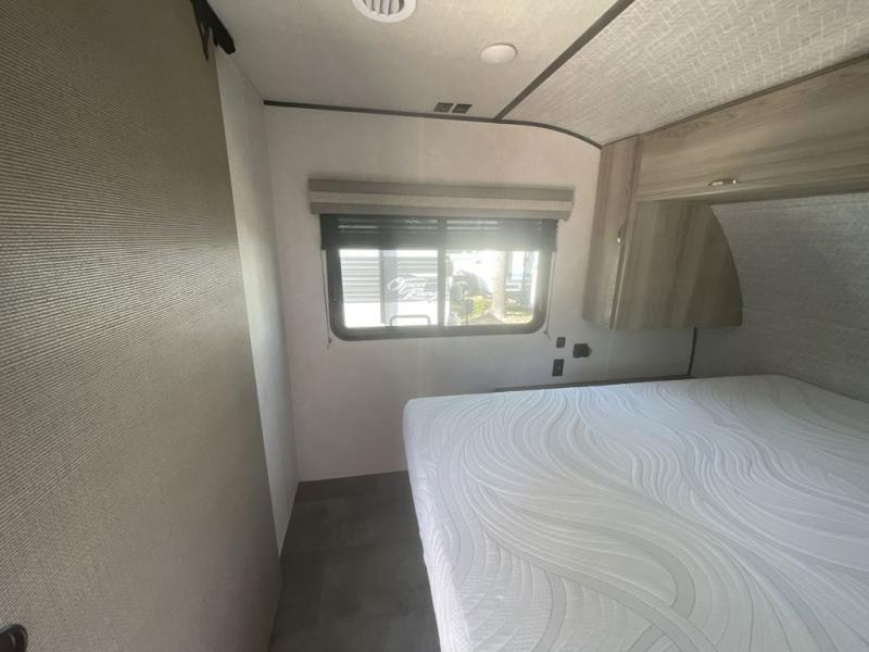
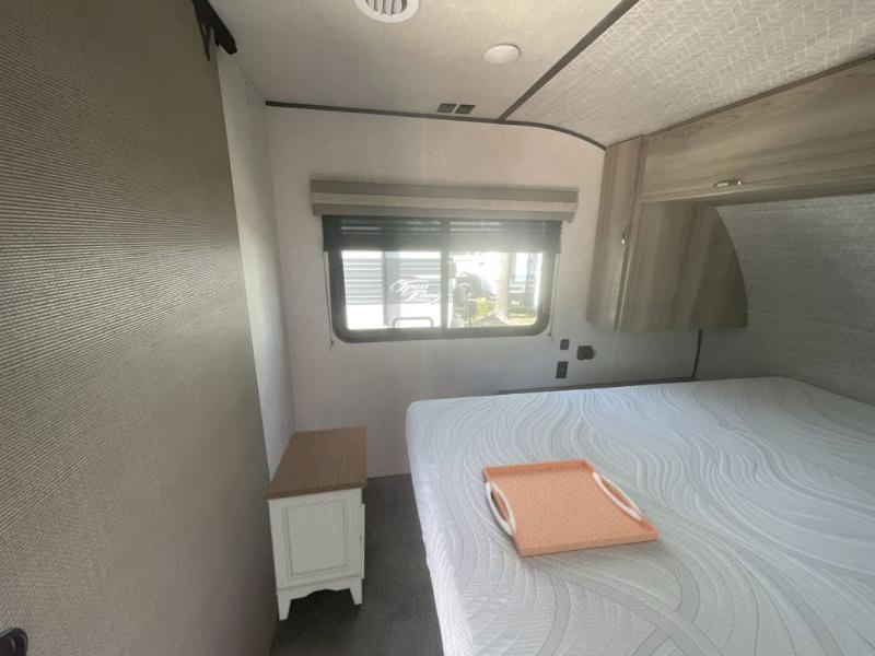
+ nightstand (328, 512)
+ serving tray (558, 497)
